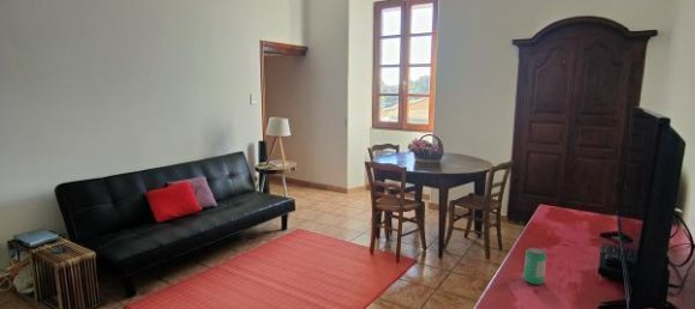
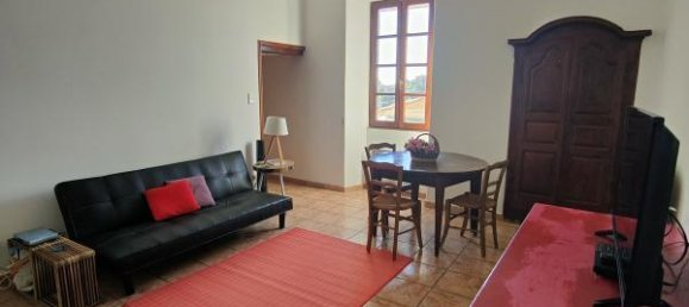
- beverage can (534, 266)
